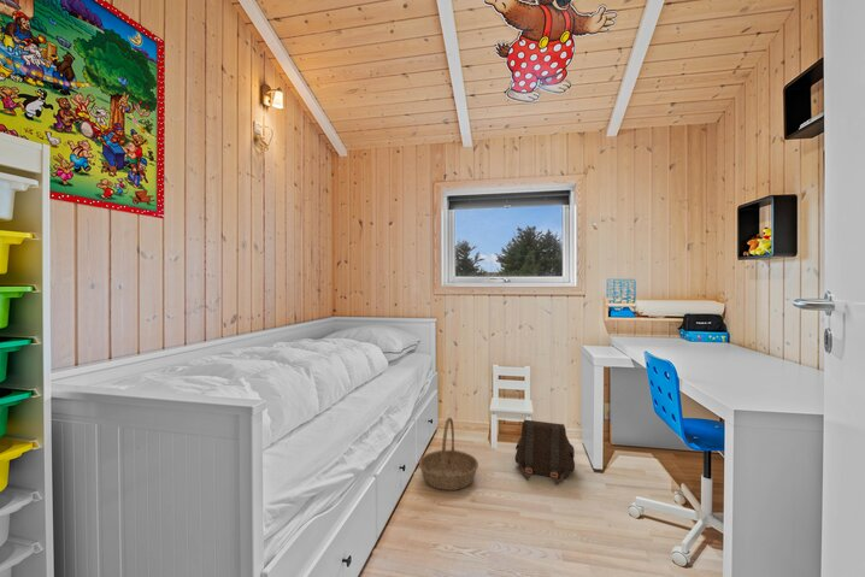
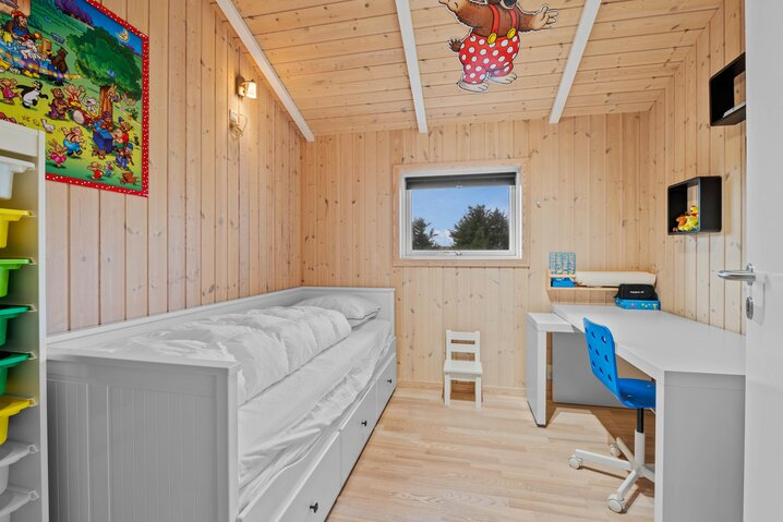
- satchel (543, 446)
- basket (448, 451)
